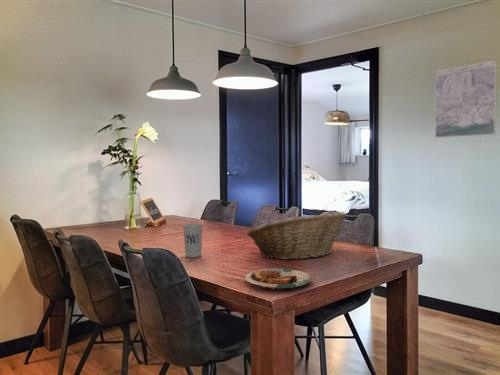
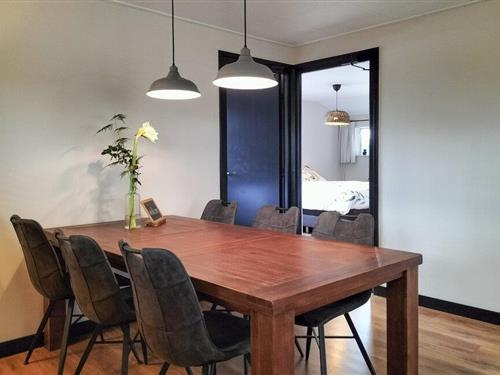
- plate (279, 278)
- fruit basket (298, 232)
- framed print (464, 101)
- cup (193, 240)
